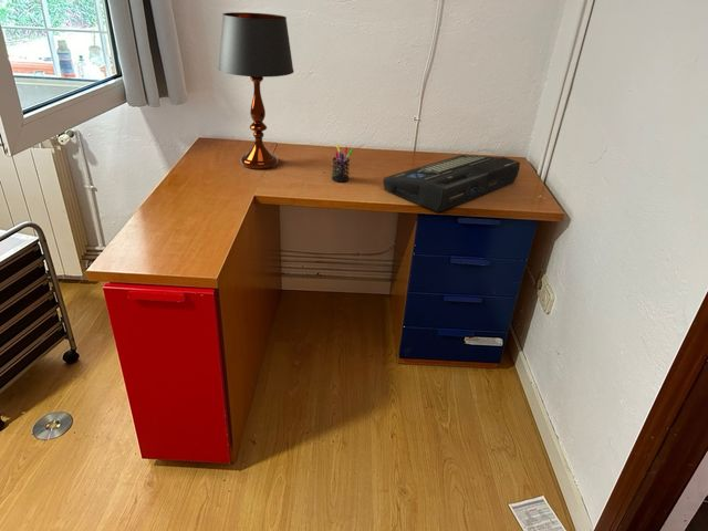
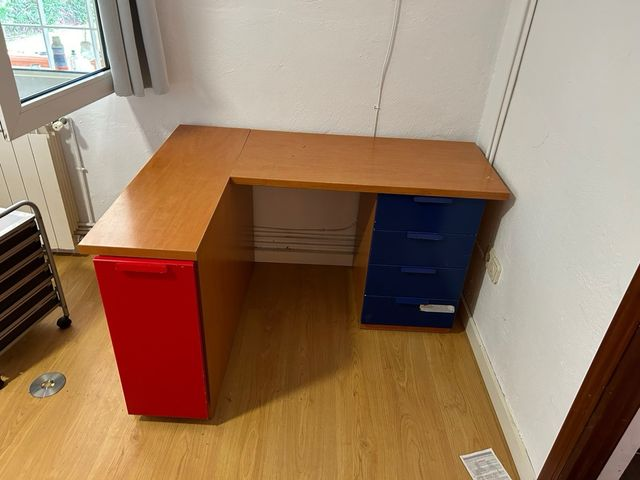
- pen holder (343, 162)
- table lamp (257, 94)
- home computer (456, 175)
